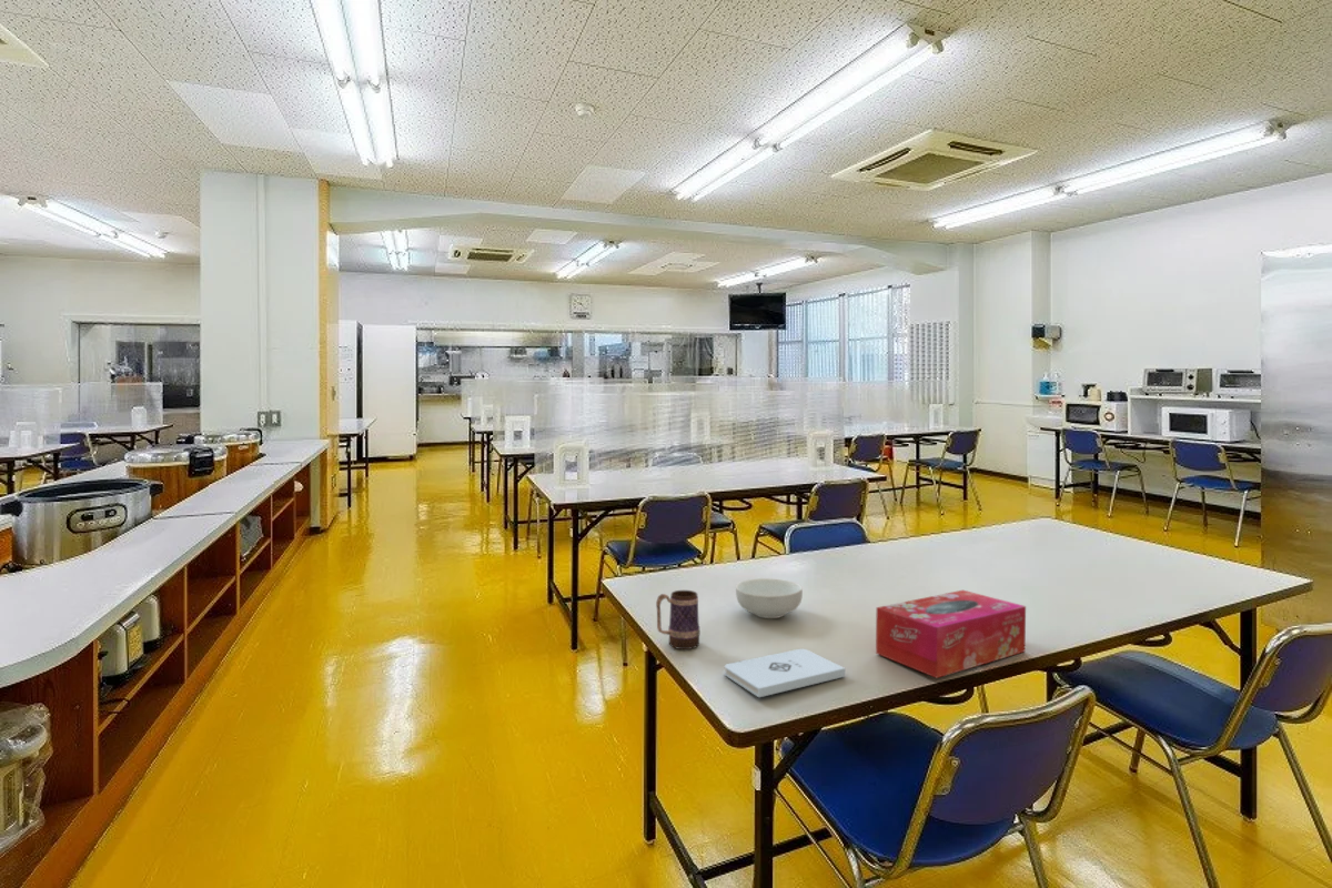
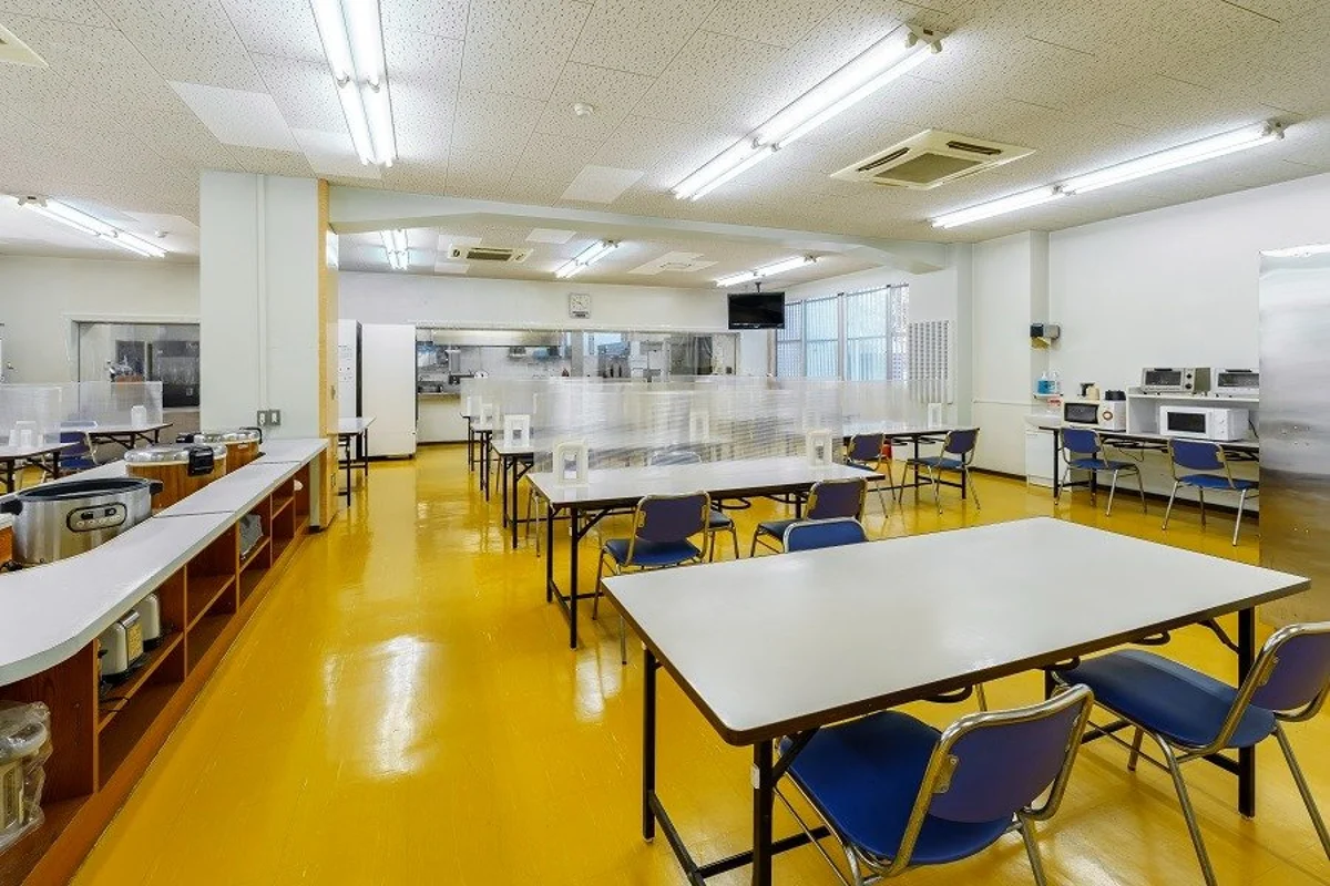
- cereal bowl (768, 599)
- notepad (783, 670)
- mug (677, 618)
- tissue box (950, 629)
